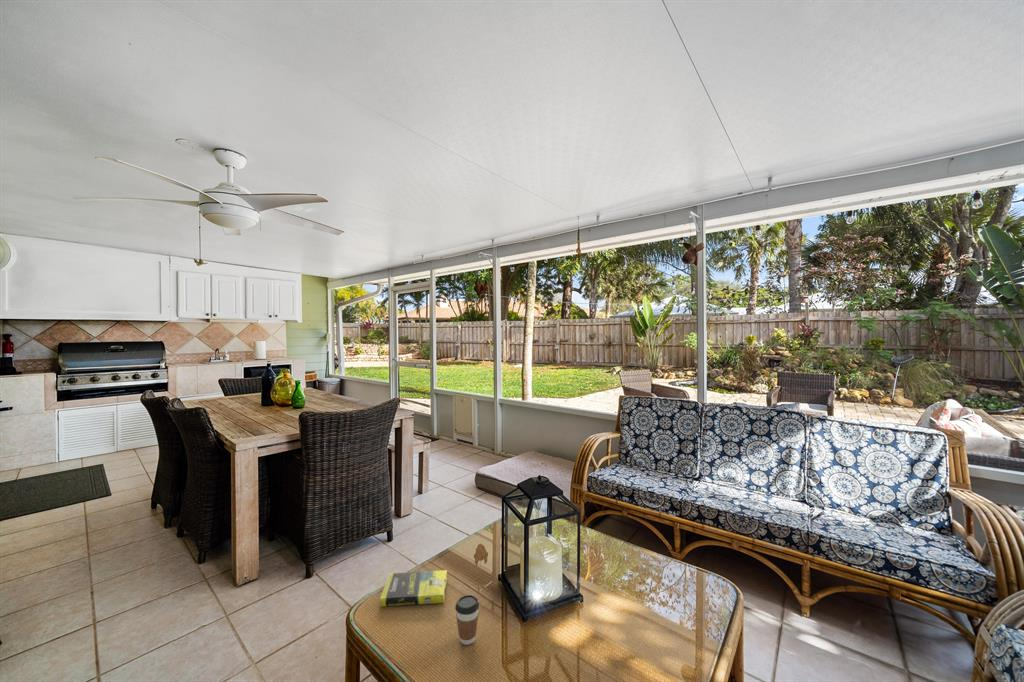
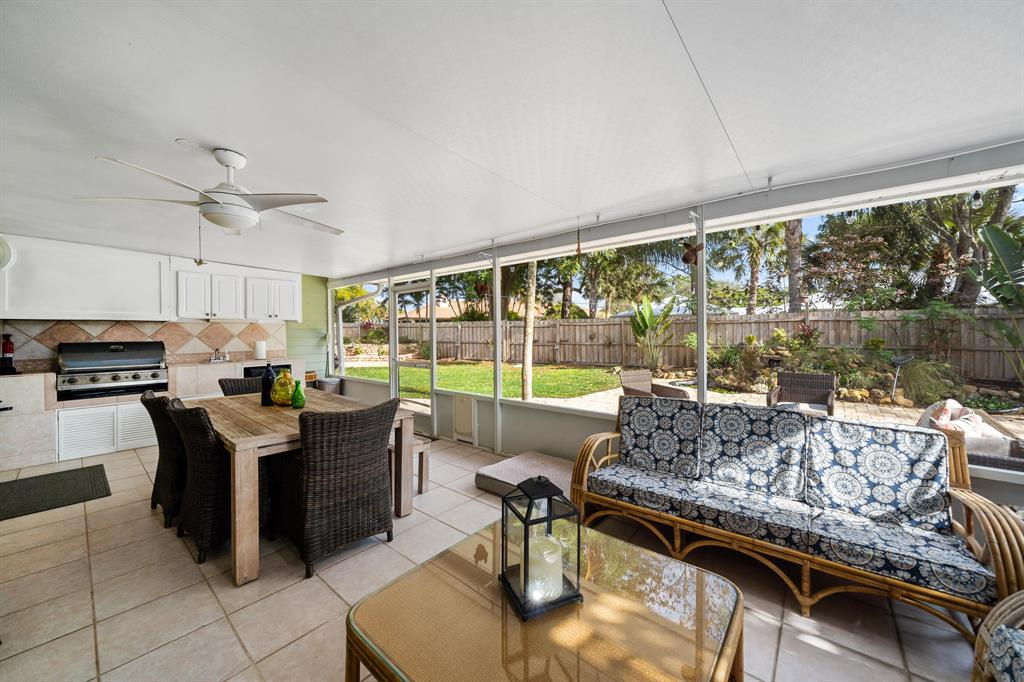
- book (415, 587)
- coffee cup (467, 620)
